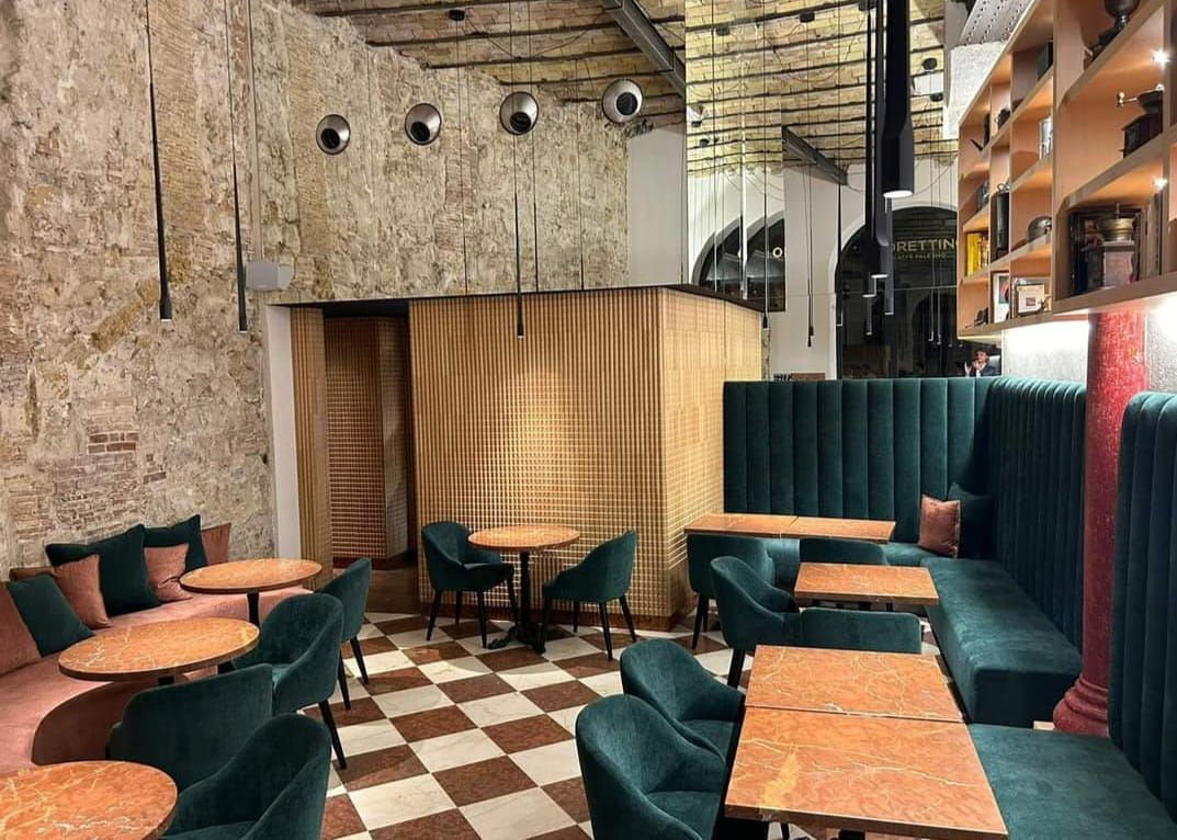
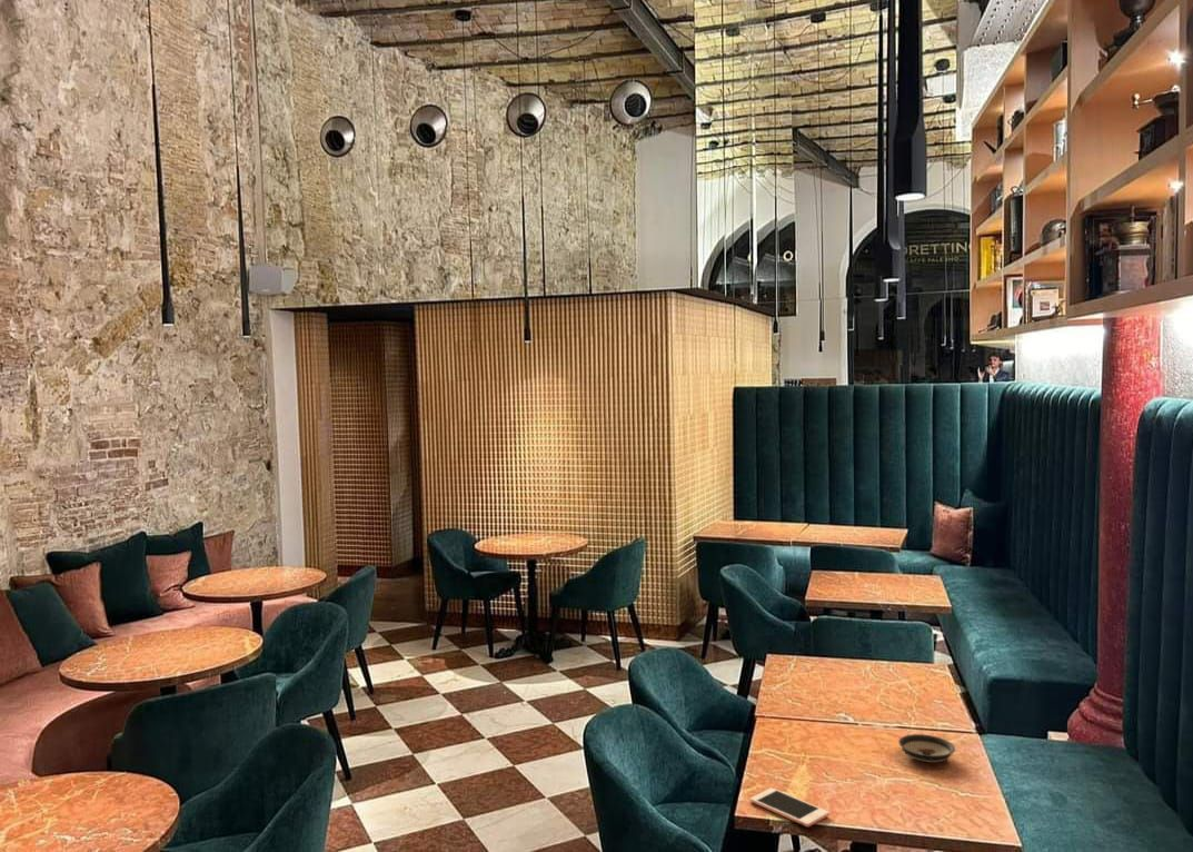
+ saucer (926, 751)
+ cell phone (788, 806)
